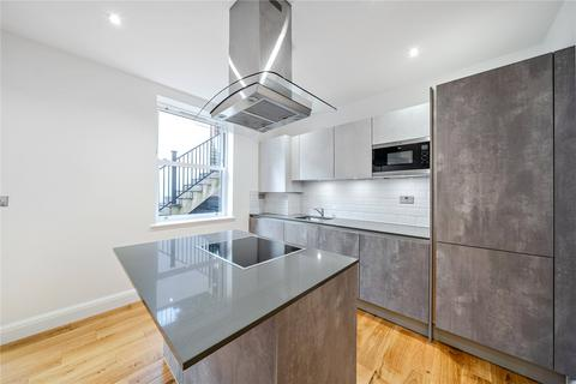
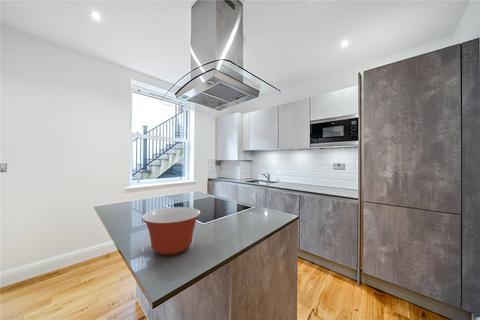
+ mixing bowl (172, 231)
